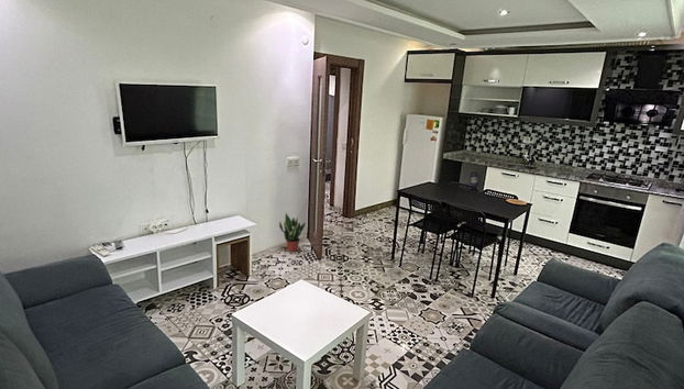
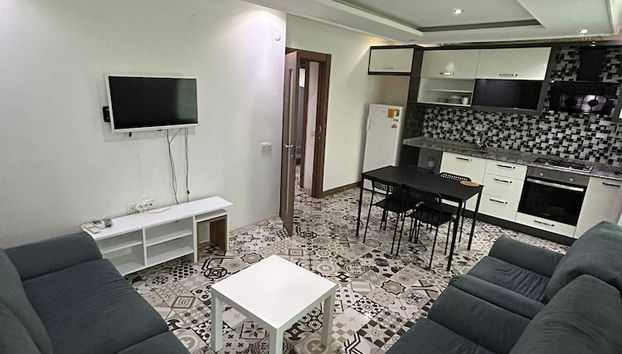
- potted plant (295, 231)
